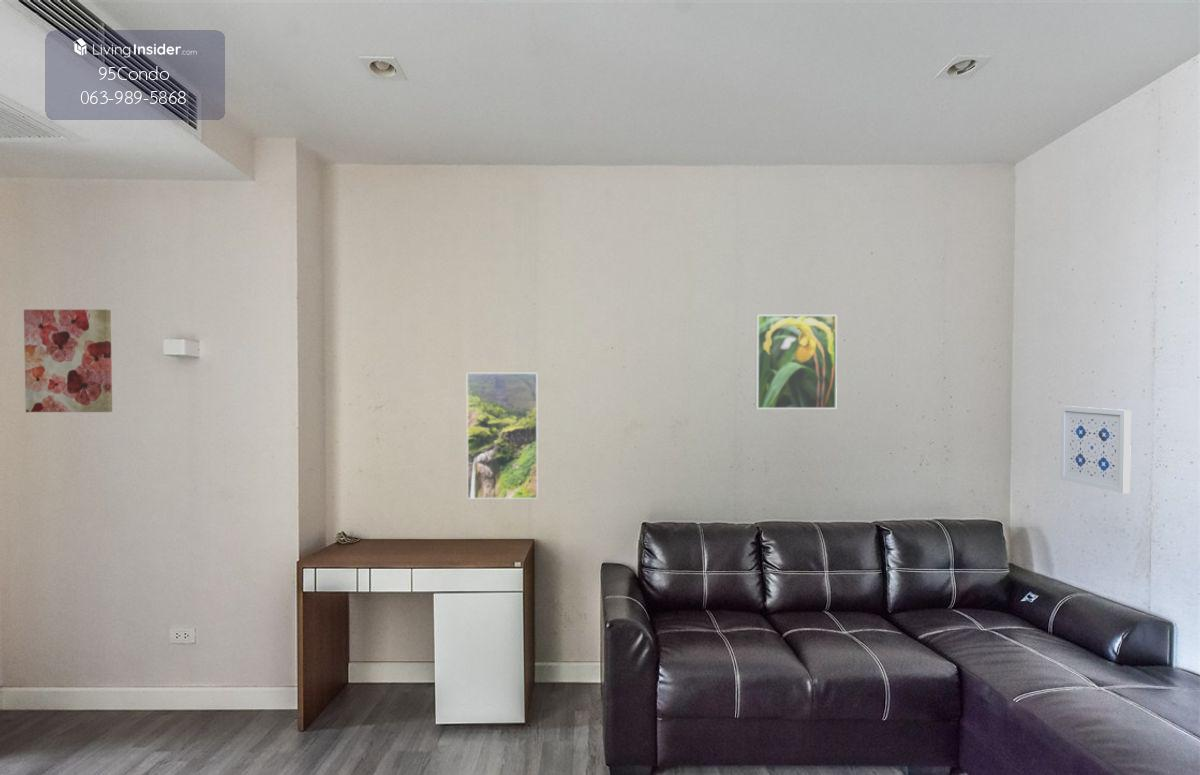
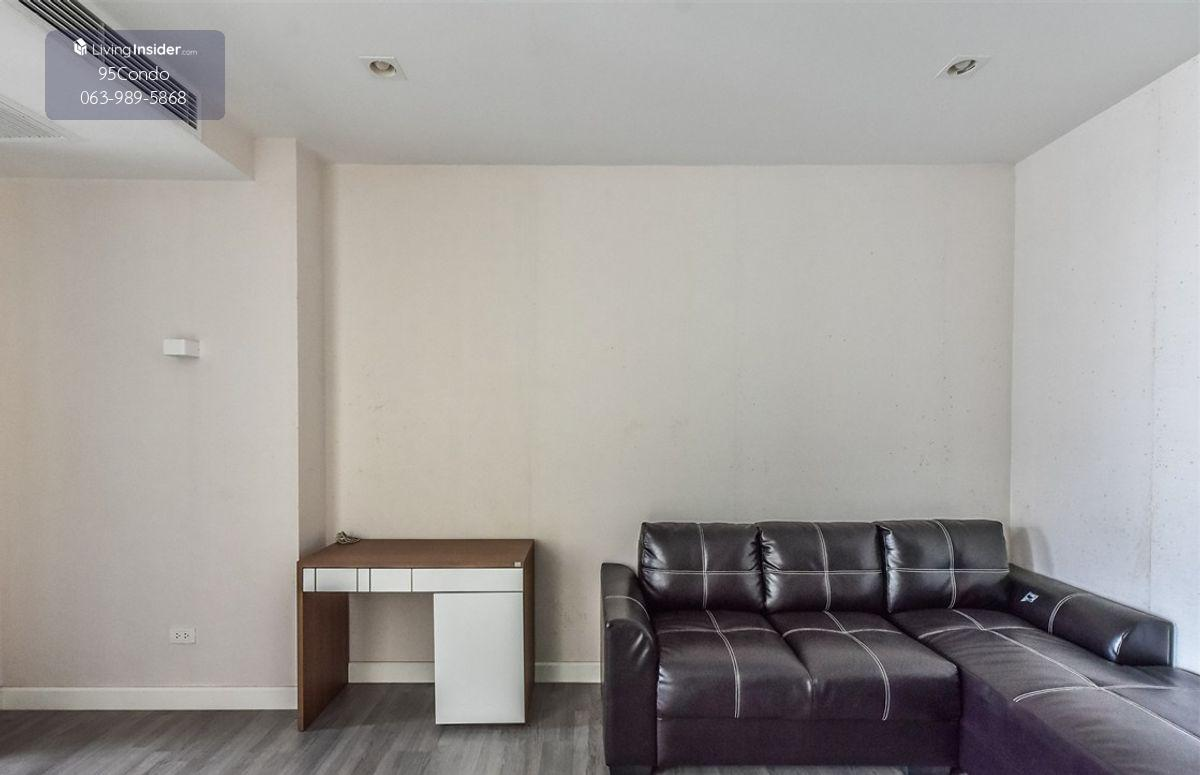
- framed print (796, 362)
- wall art (68, 361)
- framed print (502, 435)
- wall art (1093, 447)
